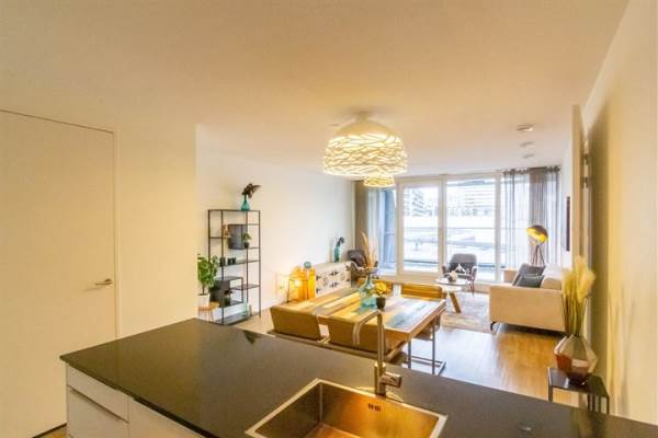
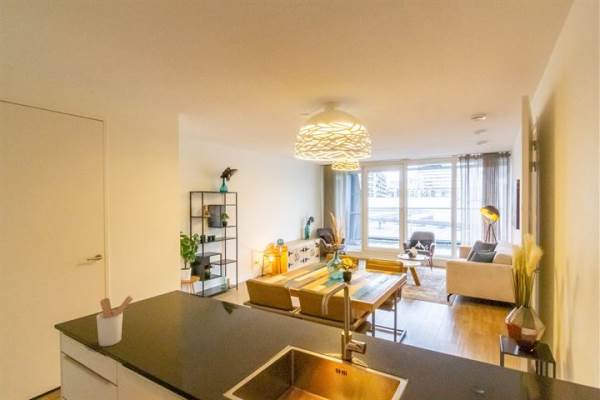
+ utensil holder (116, 319)
